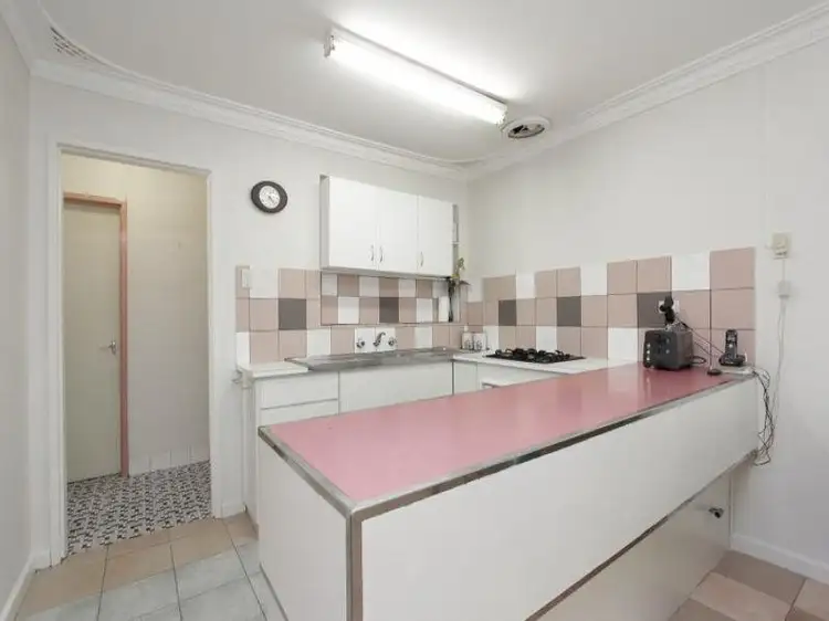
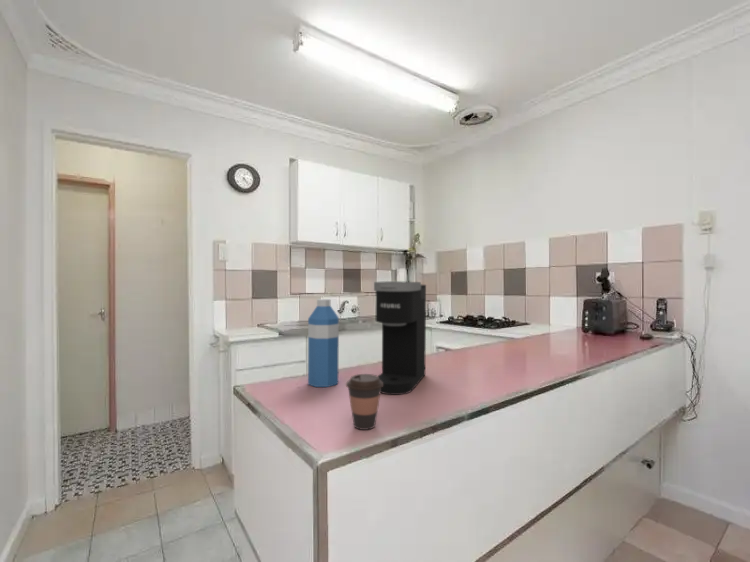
+ coffee cup (364, 401)
+ water bottle (323, 341)
+ coffee maker (401, 331)
